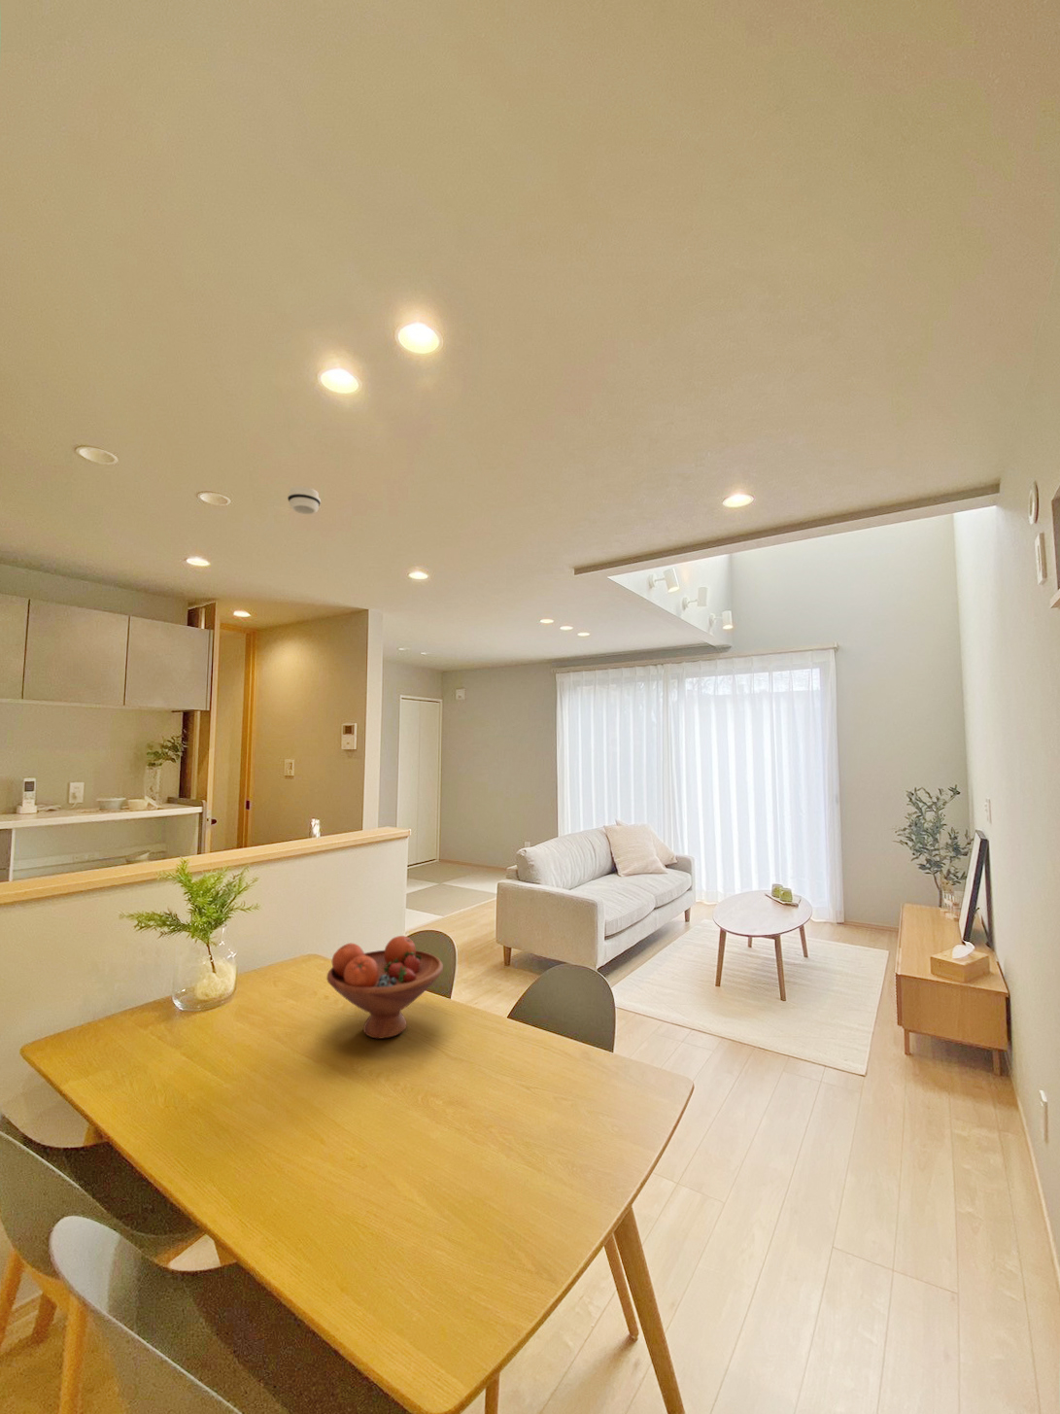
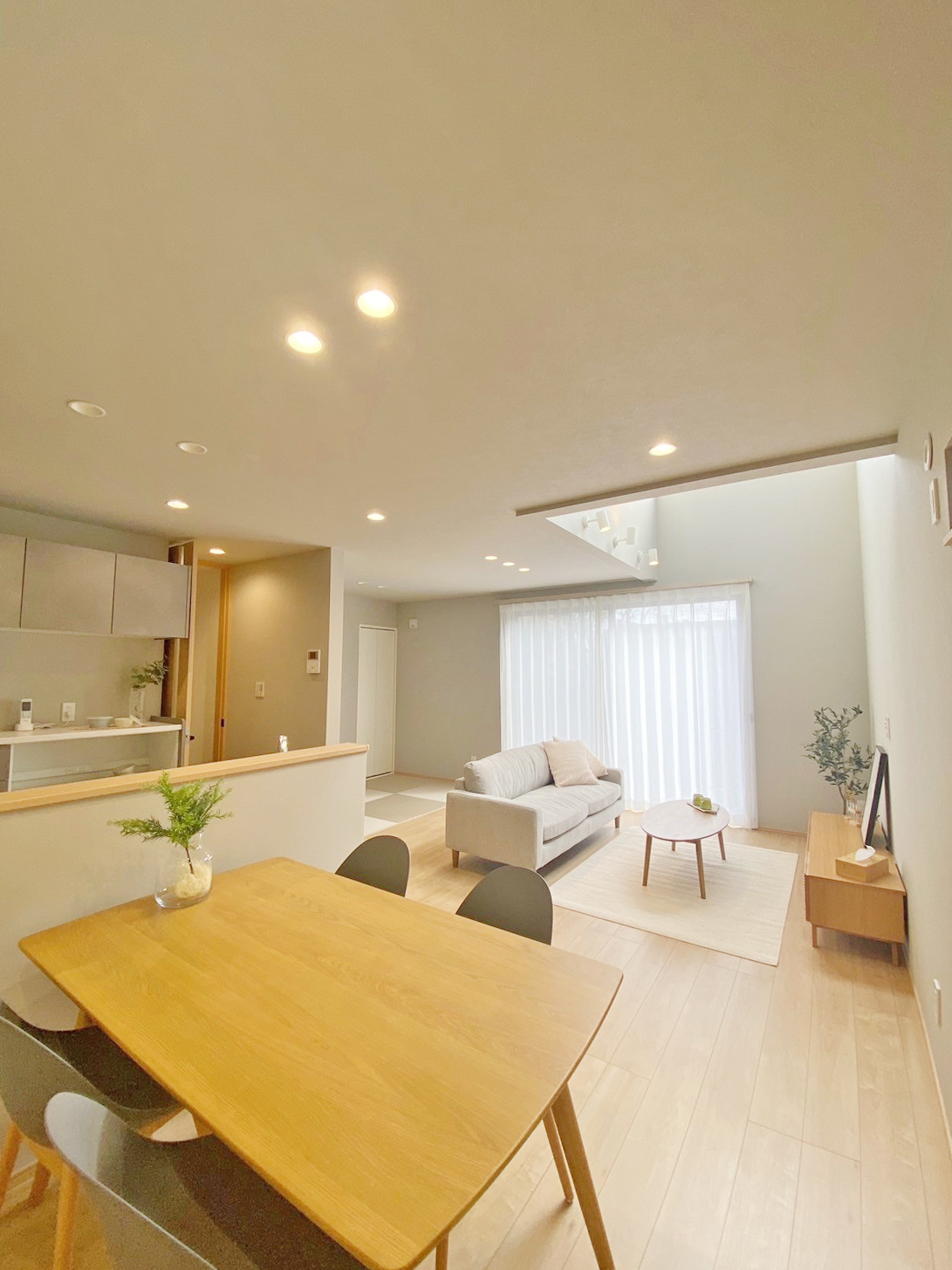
- smoke detector (304, 501)
- fruit bowl (385, 986)
